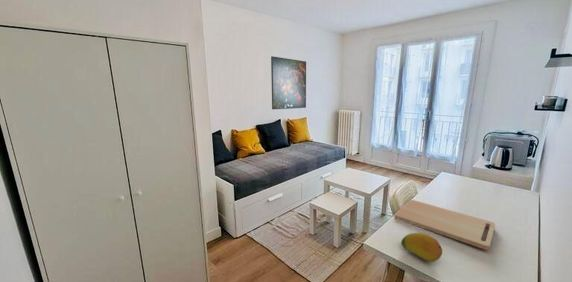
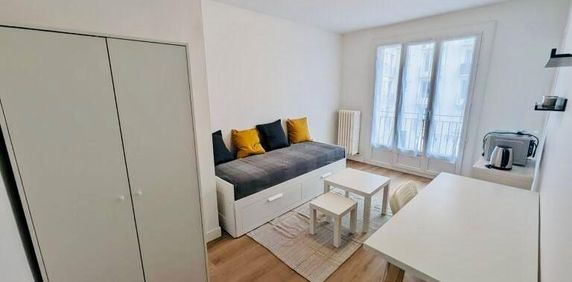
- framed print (290, 84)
- cutting board (442, 220)
- fruit (421, 244)
